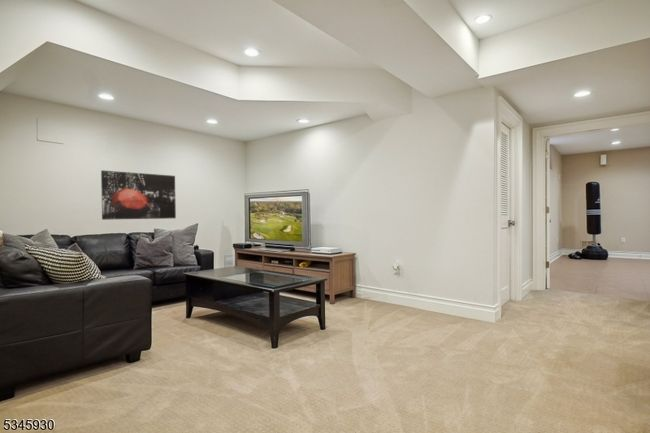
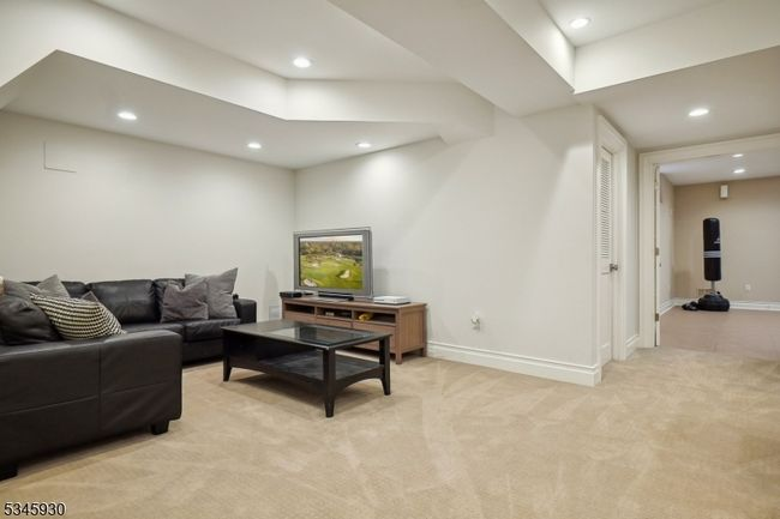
- wall art (141, 196)
